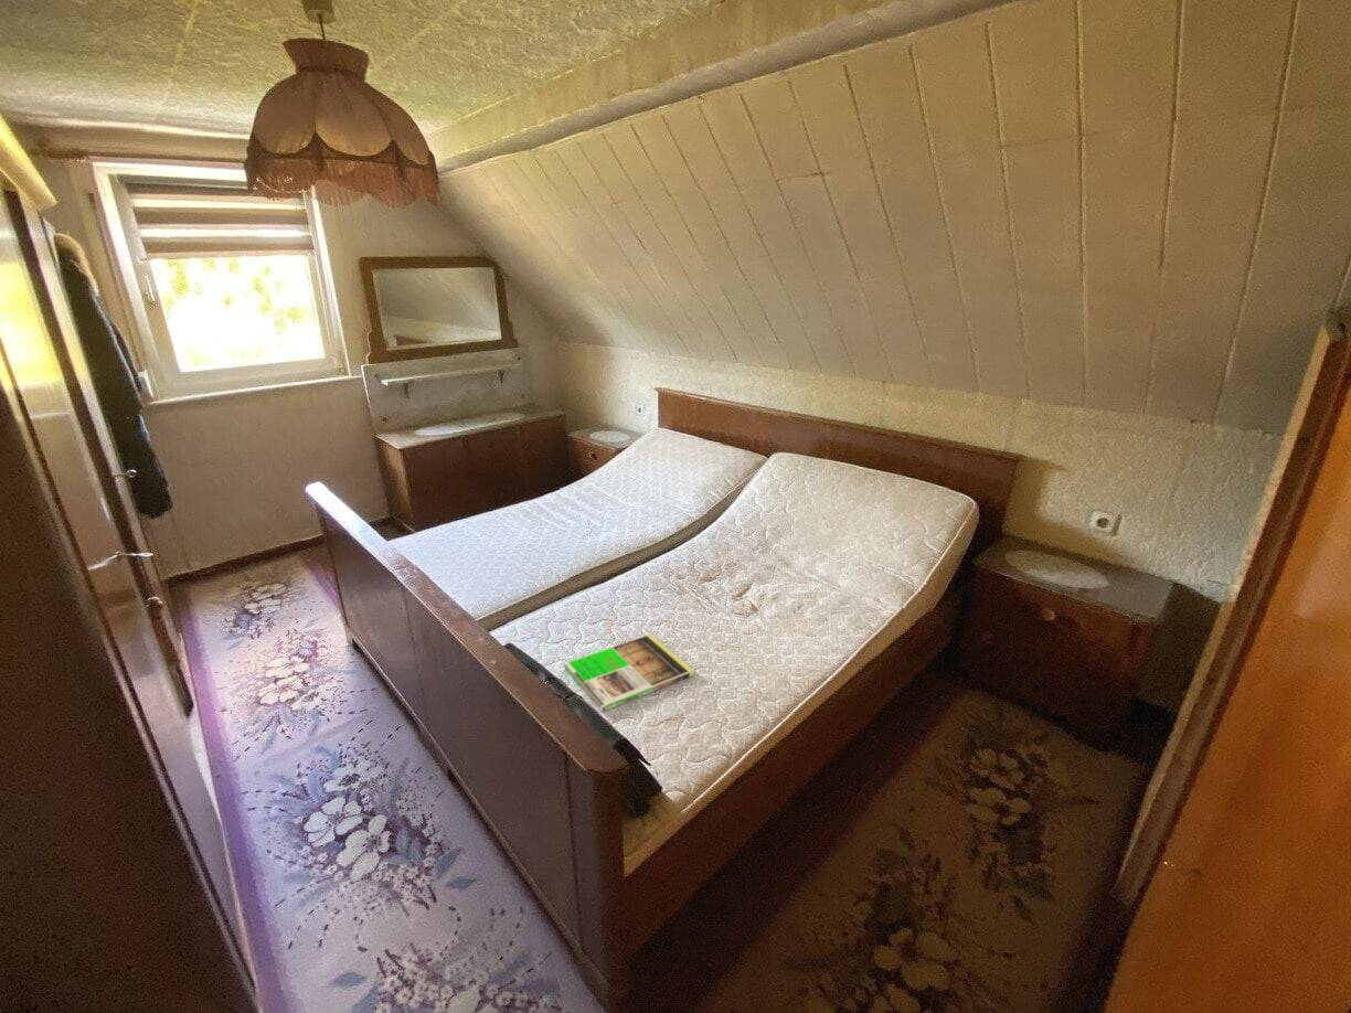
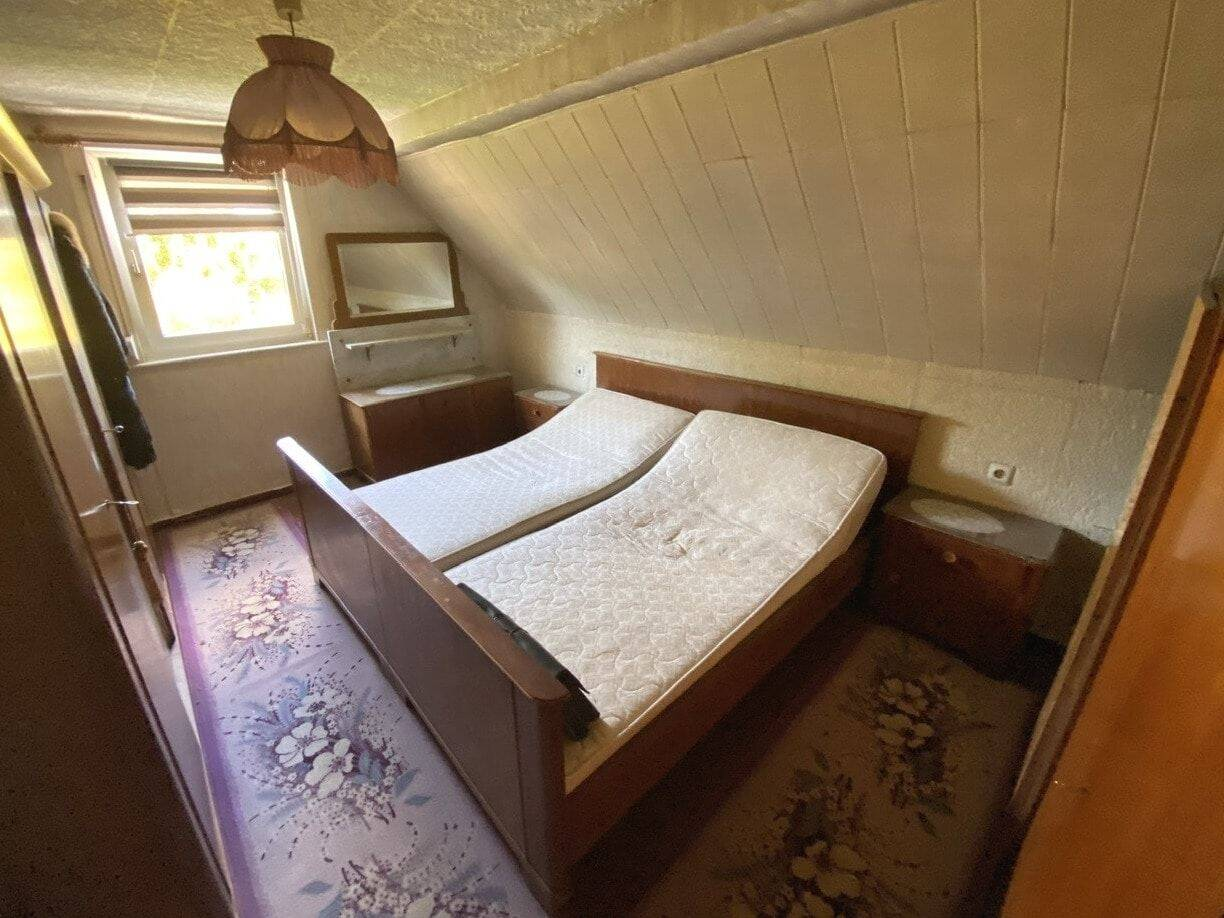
- magazine (628, 669)
